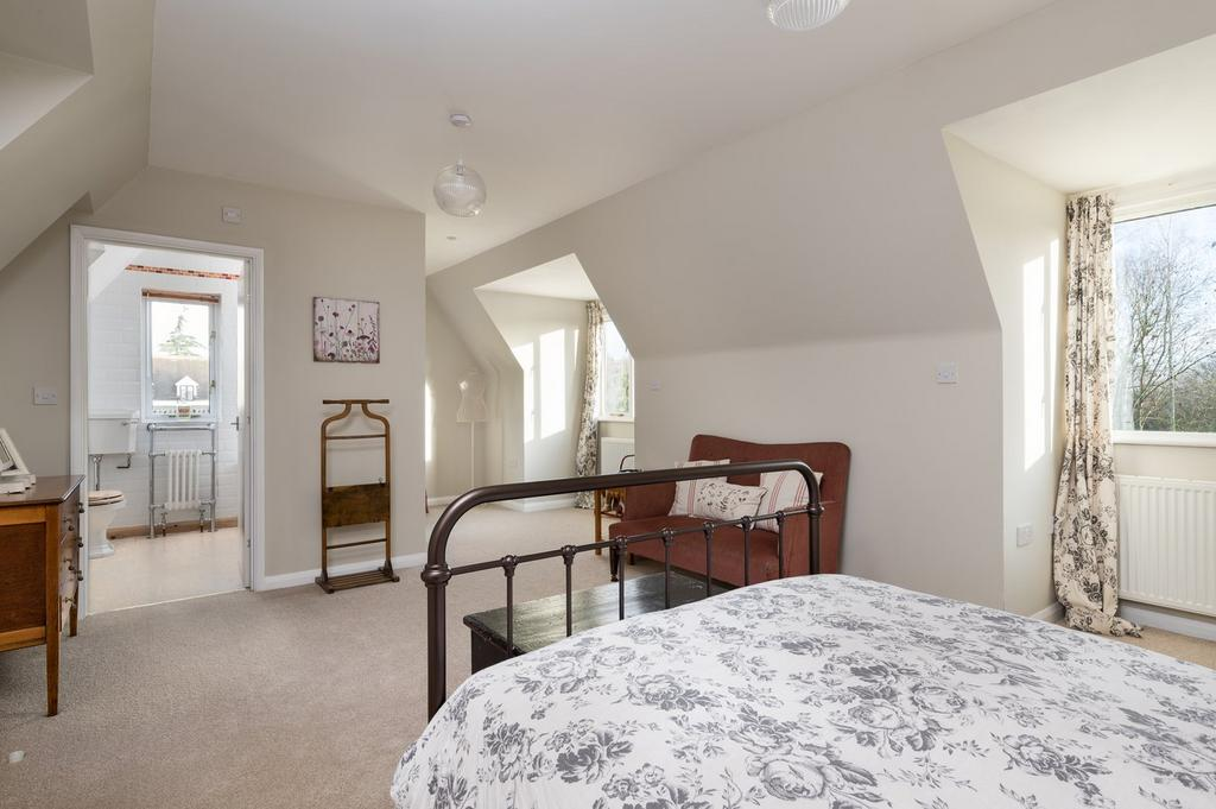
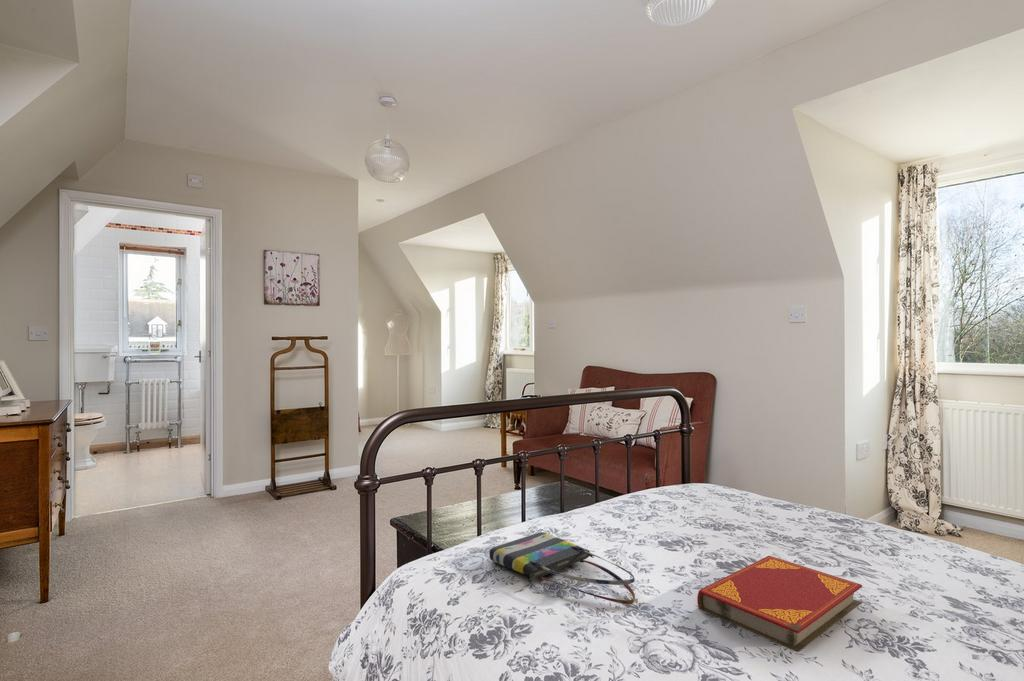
+ hardback book (780, 597)
+ tote bag (567, 564)
